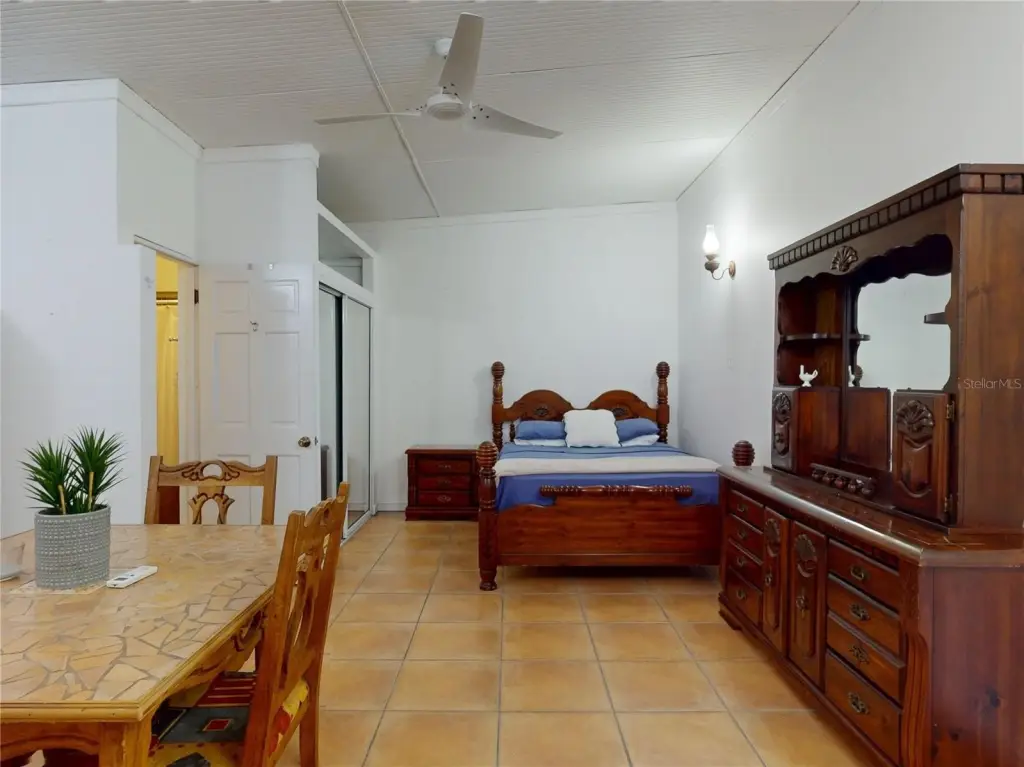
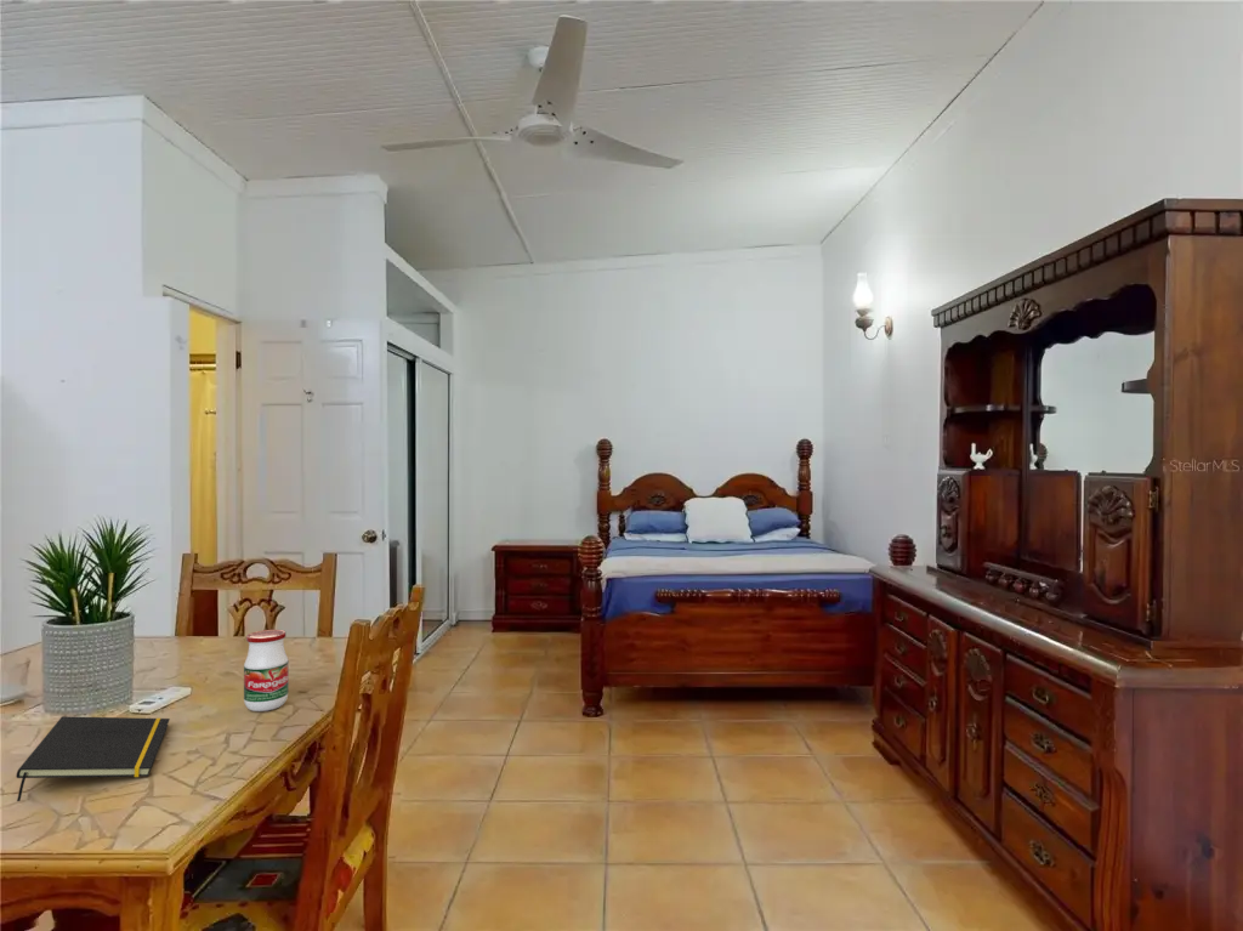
+ jar (266, 669)
+ notepad (102, 744)
